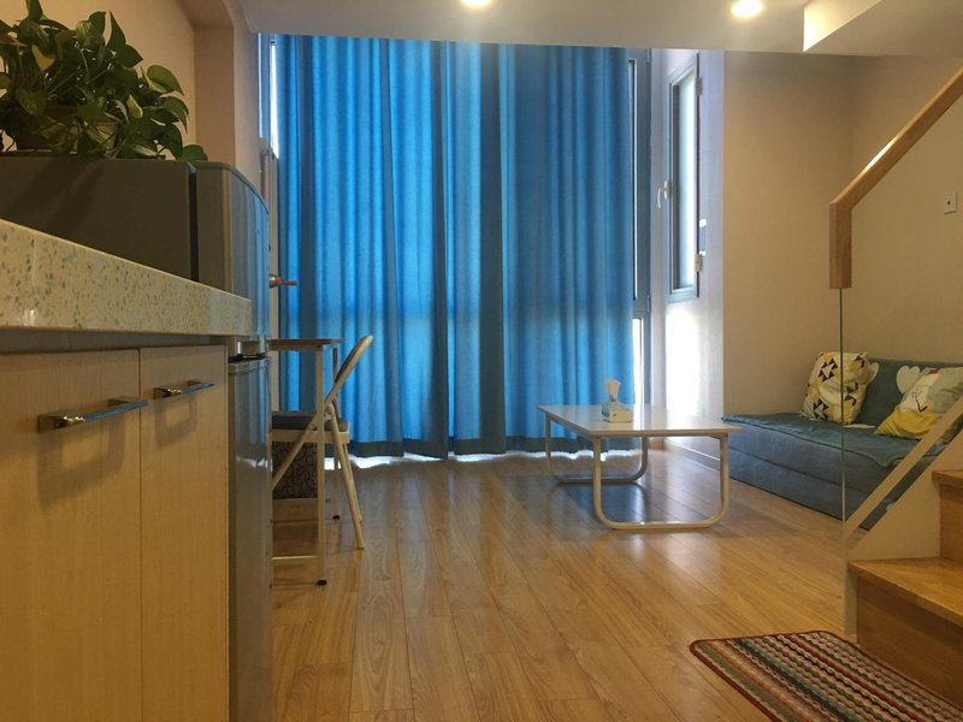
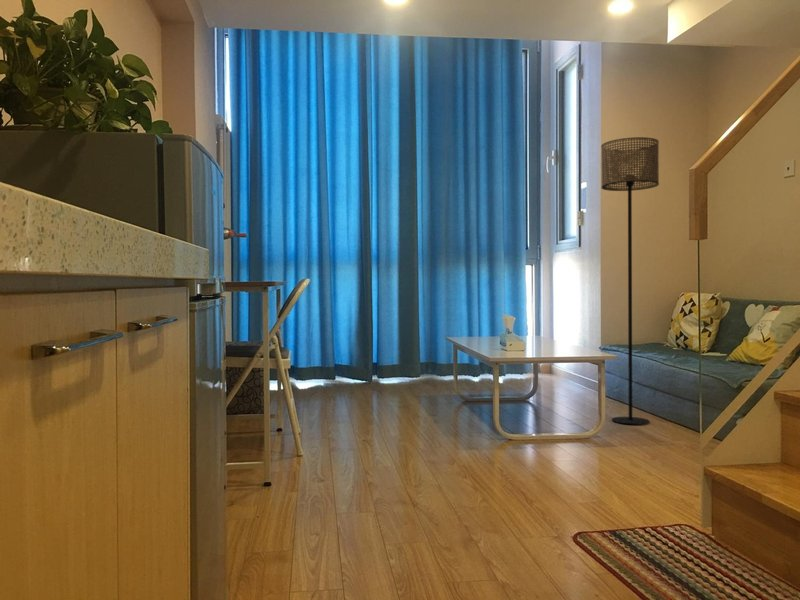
+ floor lamp (630, 282)
